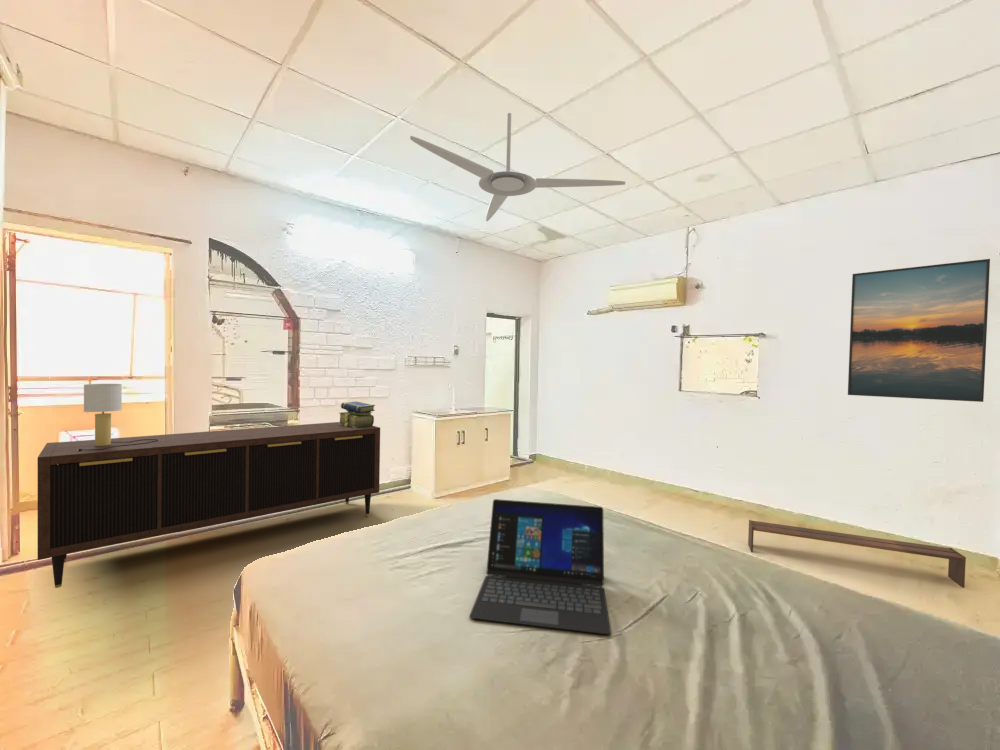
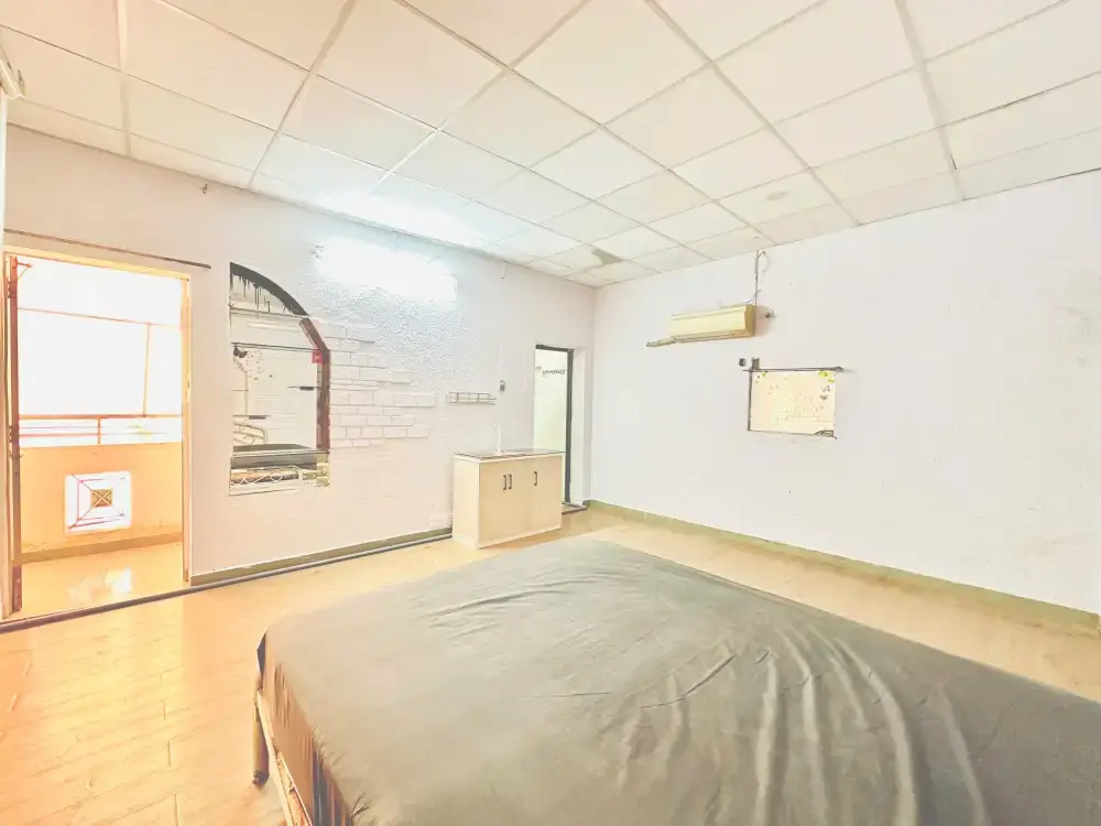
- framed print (912, 332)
- laptop (543, 556)
- bench (849, 544)
- sideboard (238, 485)
- stack of books (357, 413)
- ceiling fan (510, 153)
- table lamp (110, 414)
